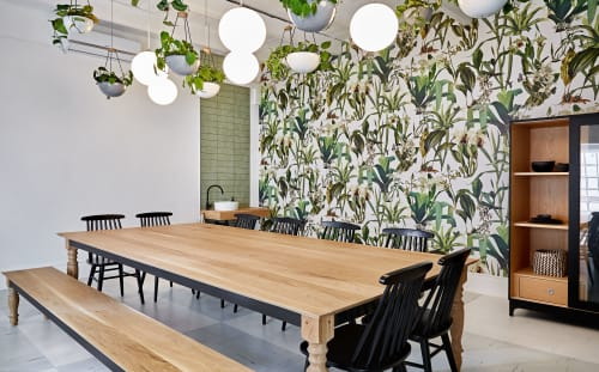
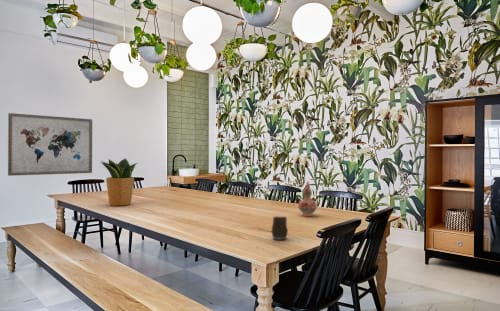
+ wall art (53, 145)
+ mug (280, 227)
+ potted plant (117, 181)
+ decorative vase (307, 198)
